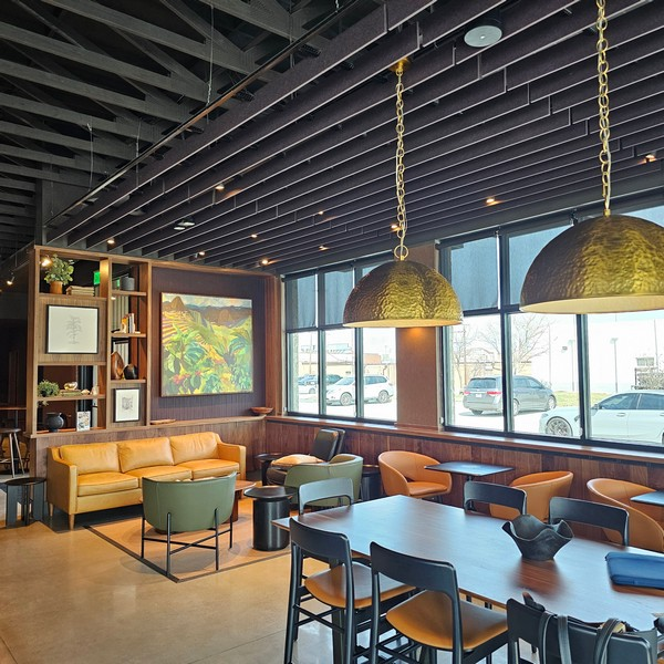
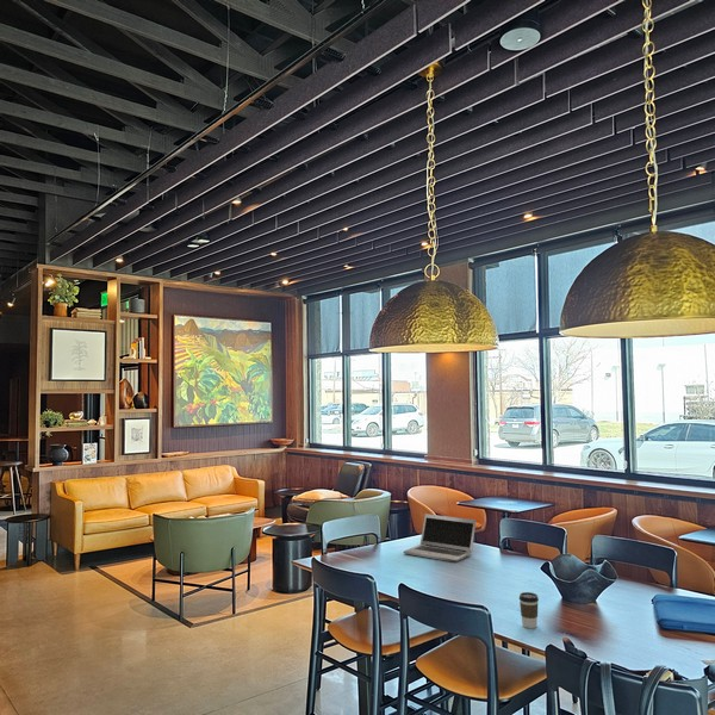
+ coffee cup (529, 610)
+ laptop (440, 536)
